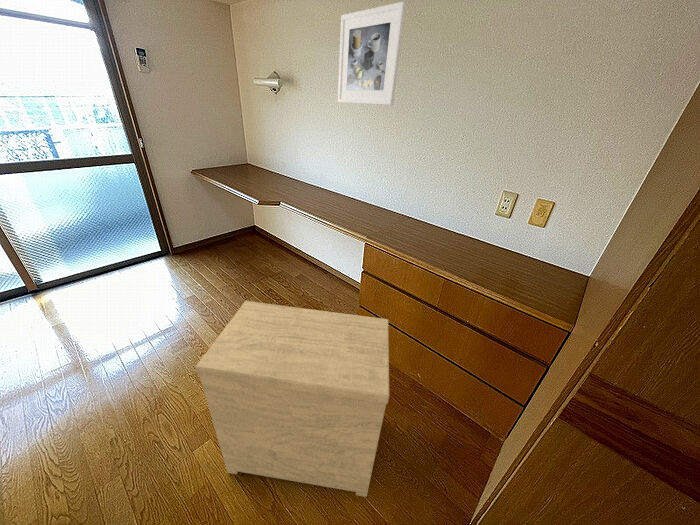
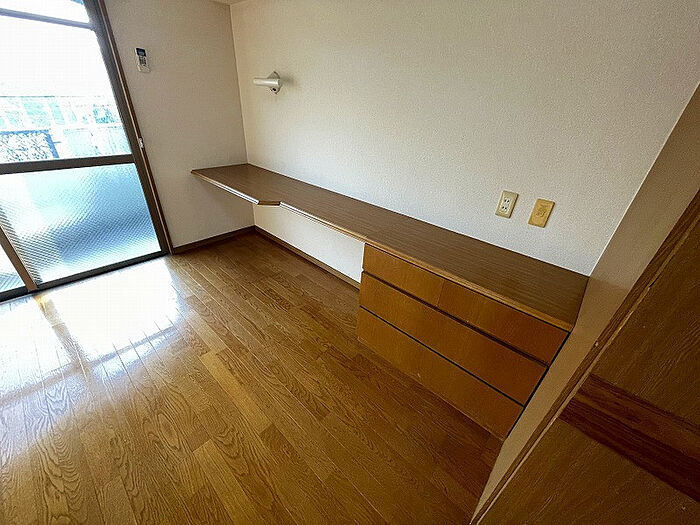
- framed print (366, 59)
- side table (307, 391)
